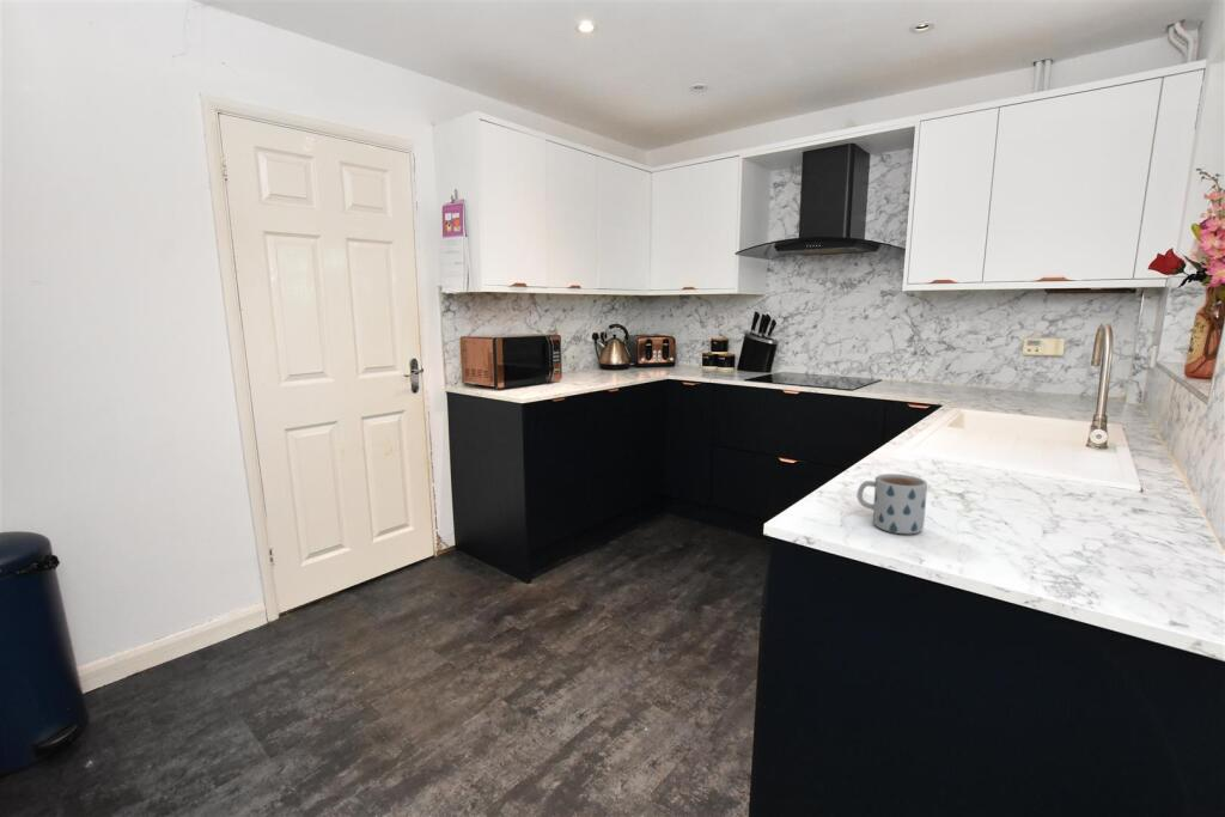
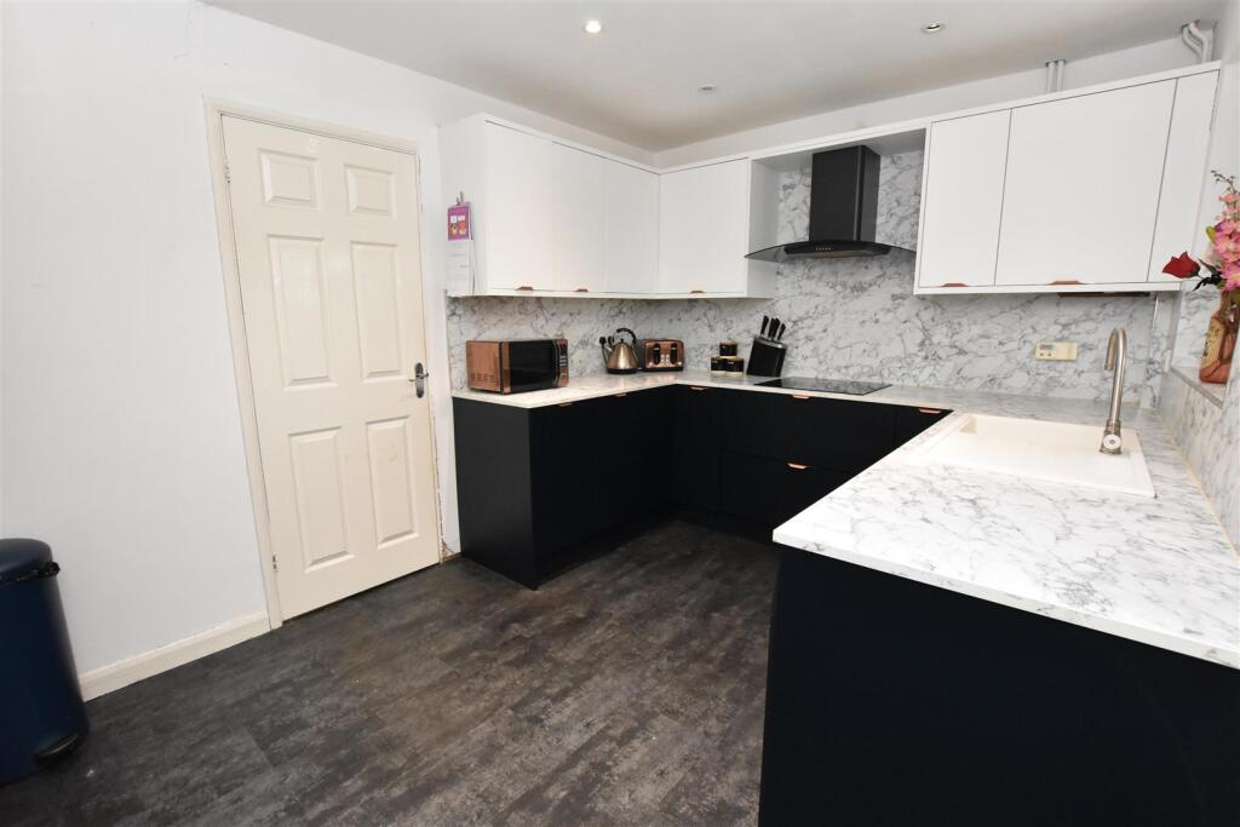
- mug (889, 501)
